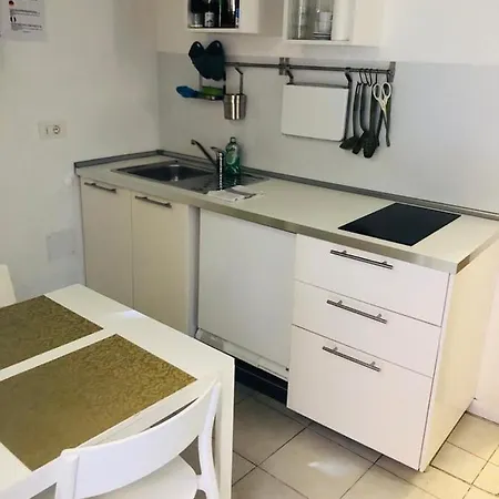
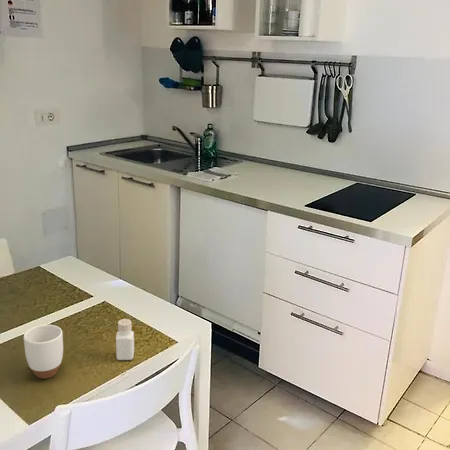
+ pepper shaker (125, 339)
+ mug (45, 349)
